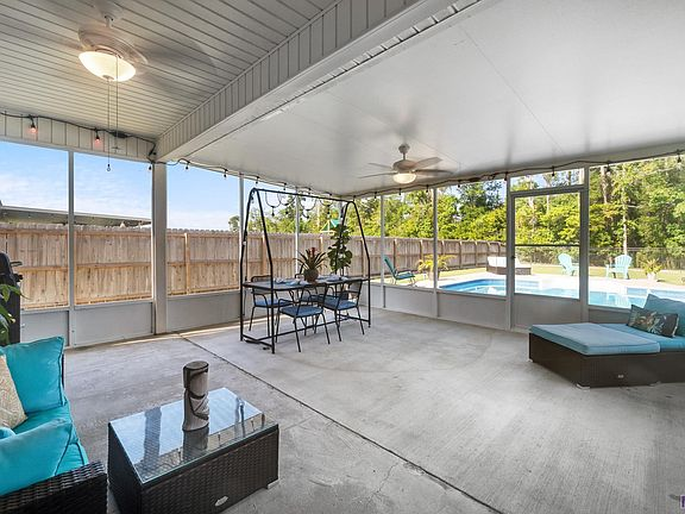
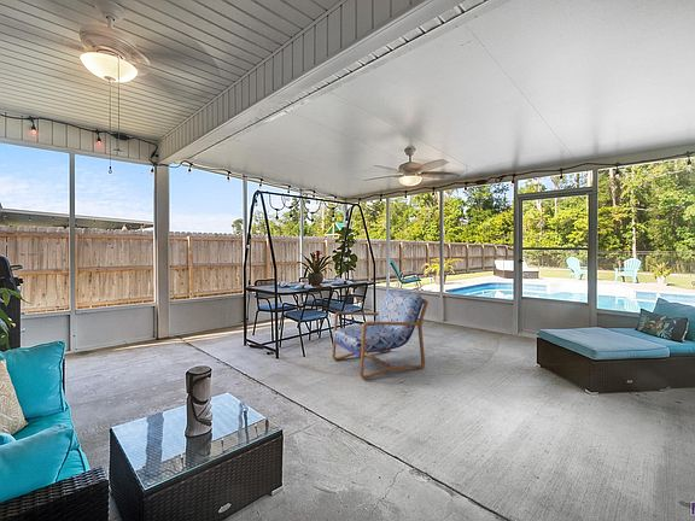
+ armchair (378, 328)
